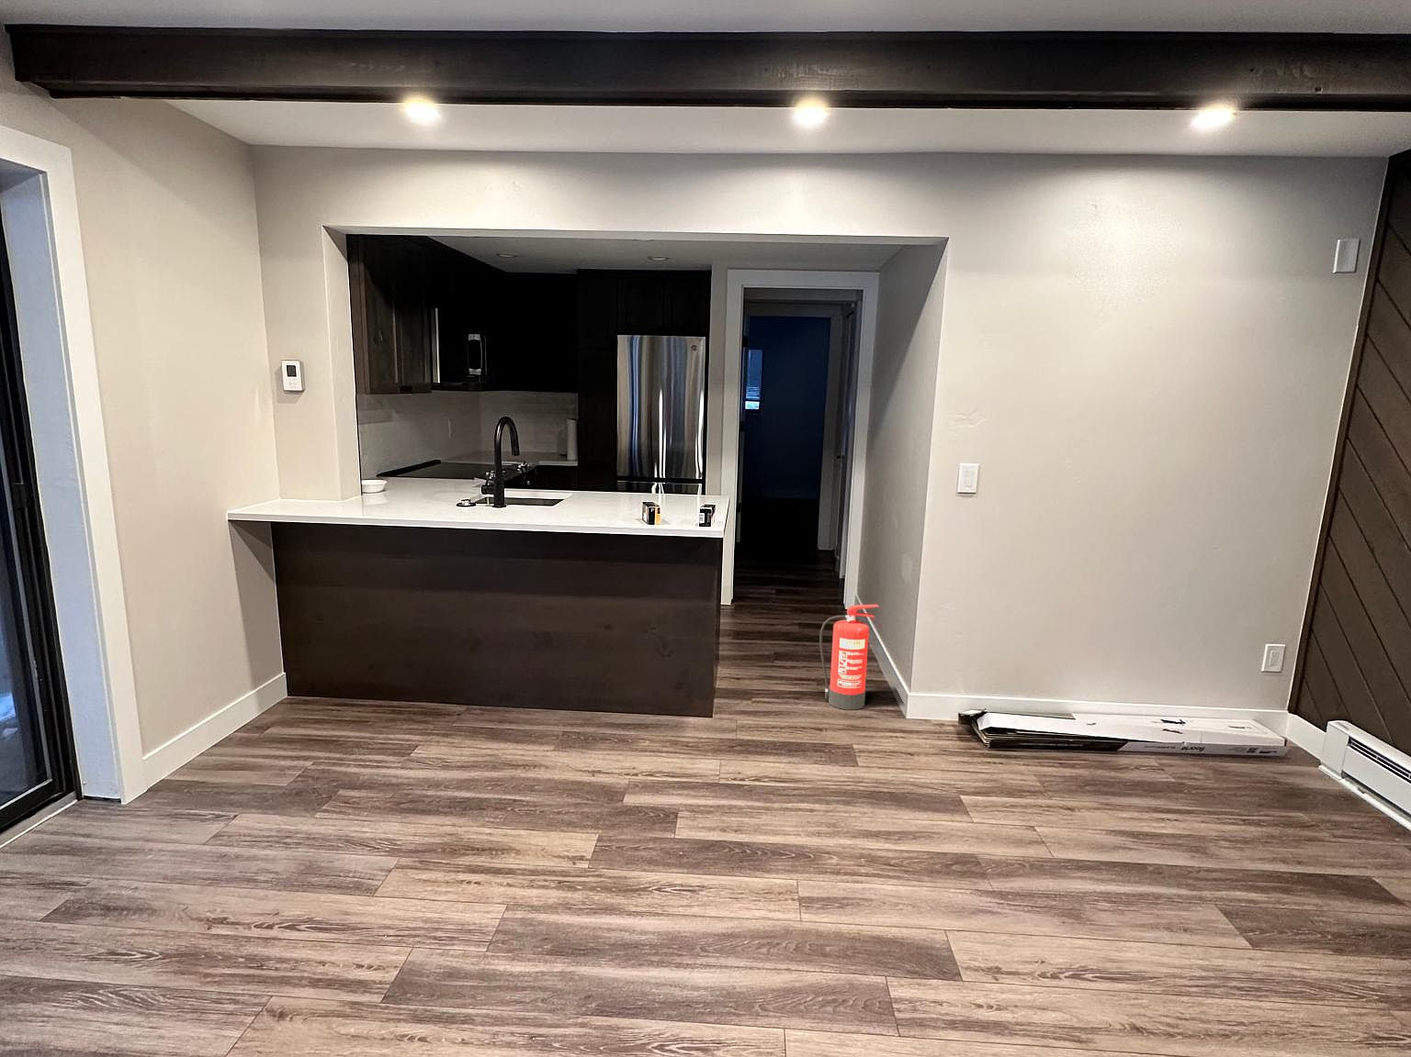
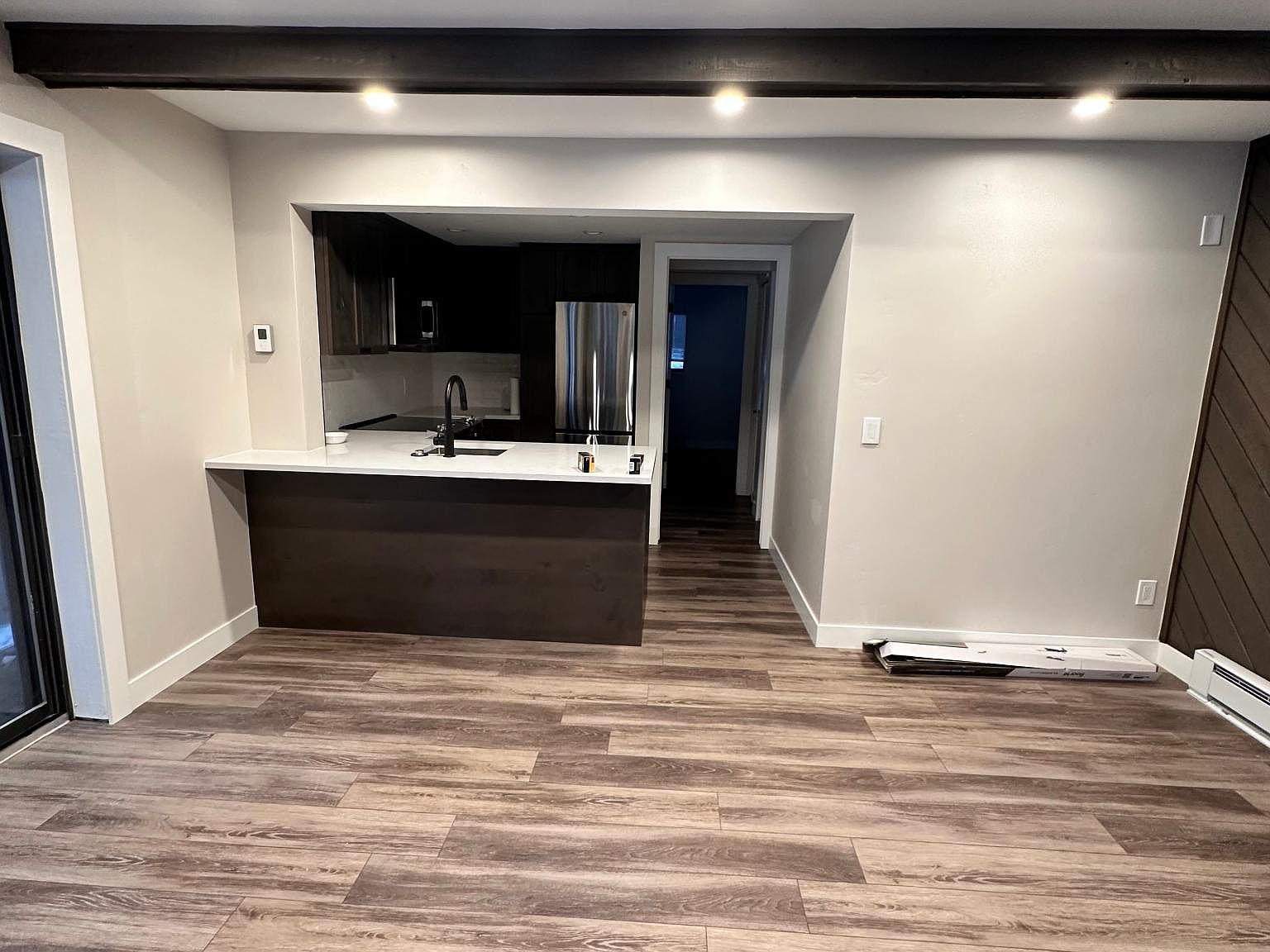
- fire extinguisher (847, 653)
